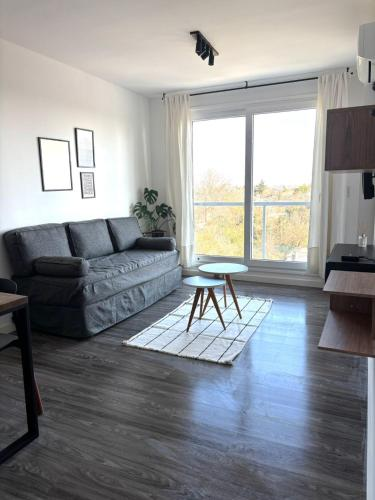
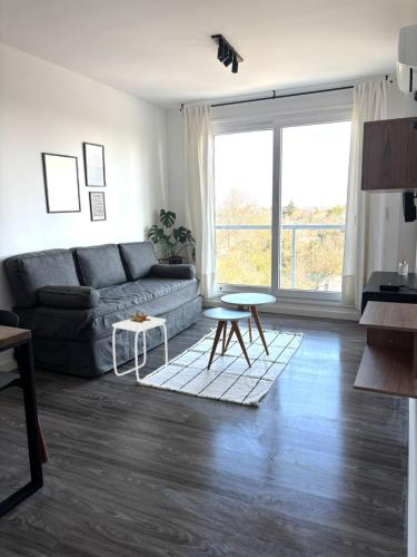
+ side table (143, 344)
